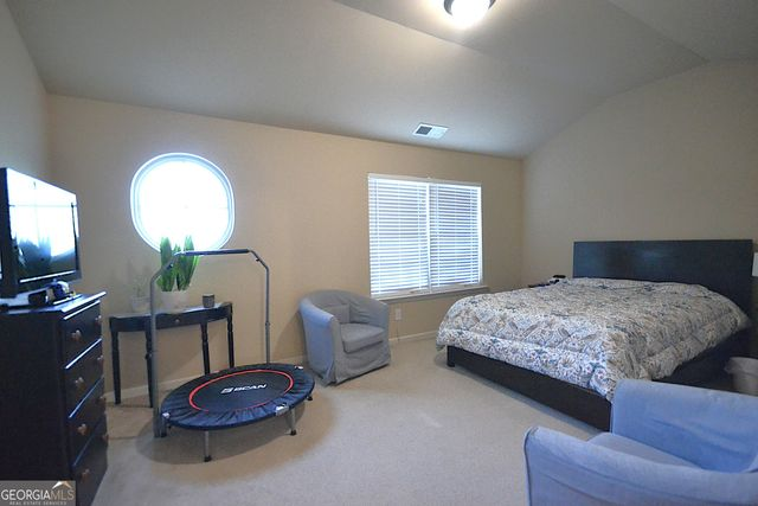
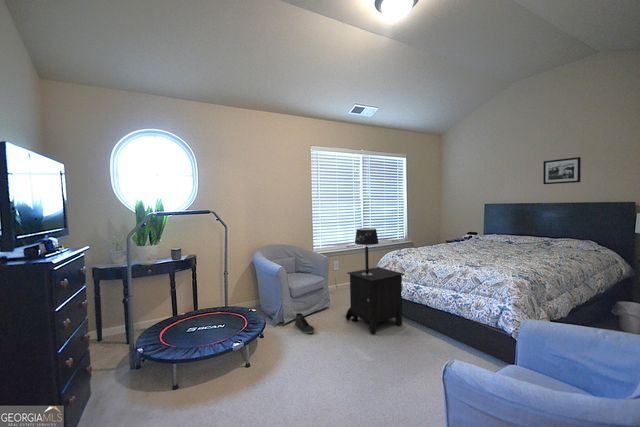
+ nightstand (375, 297)
+ picture frame (561, 171)
+ sneaker (303, 323)
+ table lamp (366, 251)
